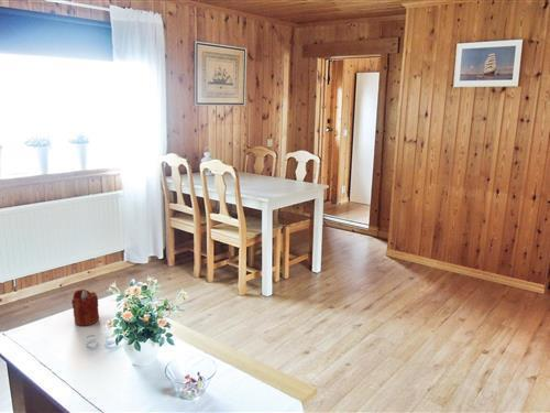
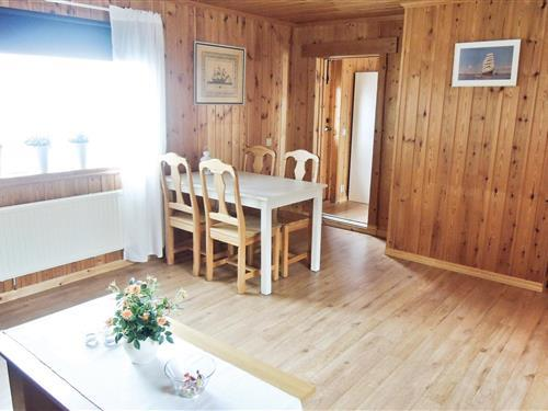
- candle (85, 305)
